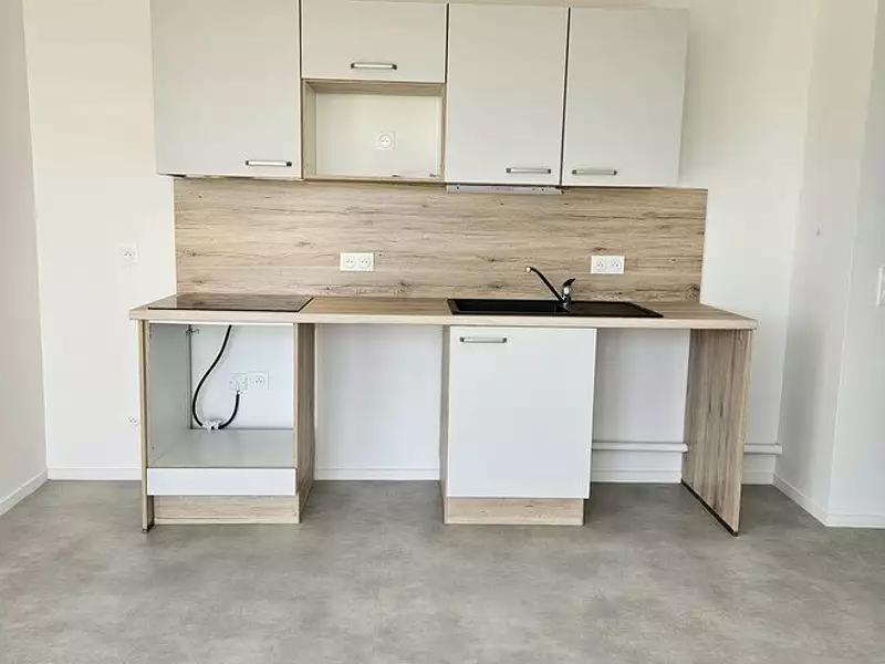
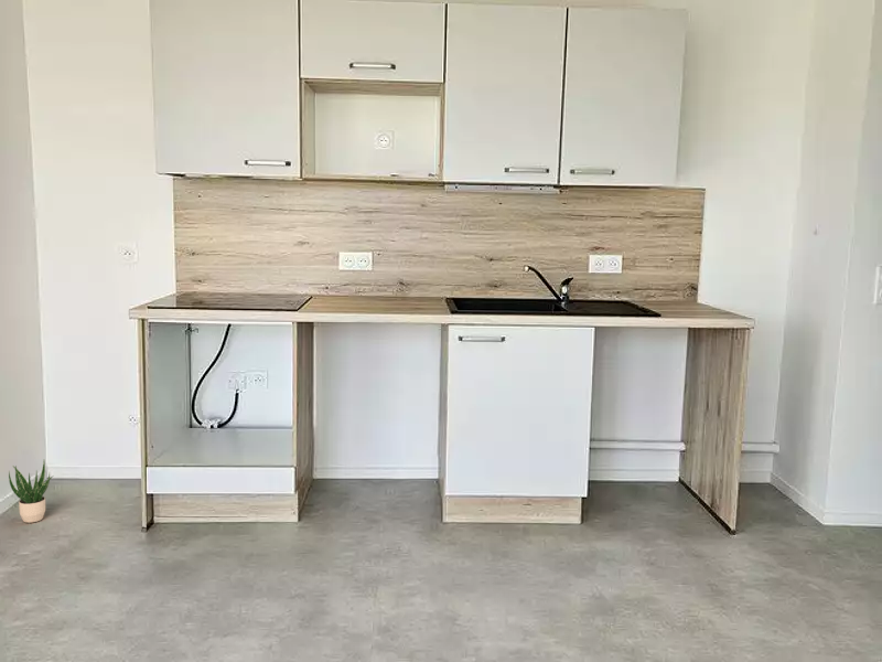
+ potted plant (30, 489)
